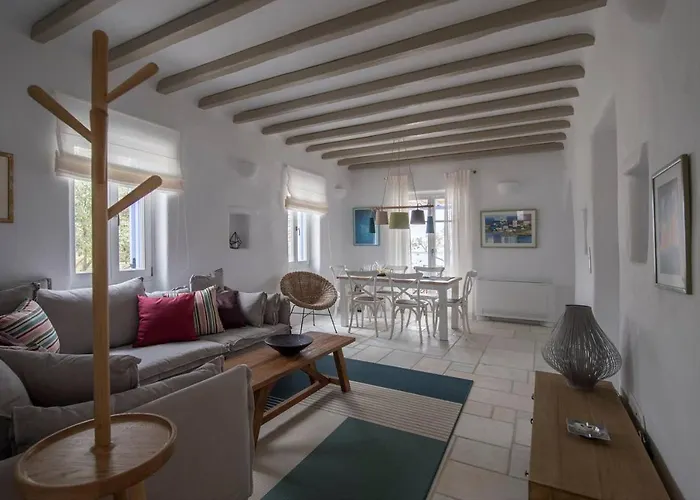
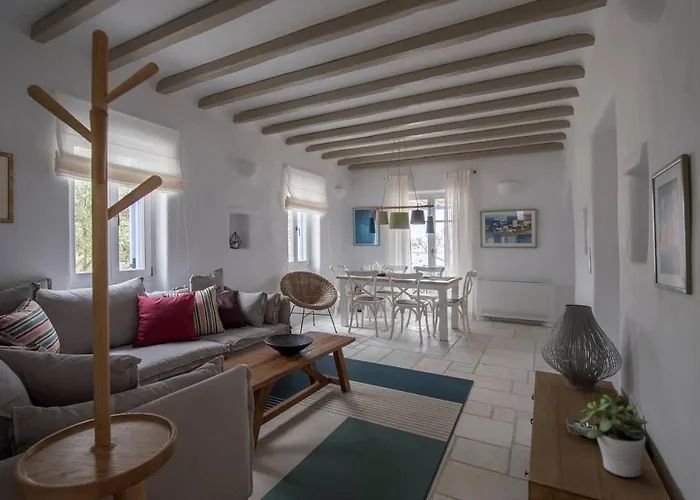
+ potted plant (608, 429)
